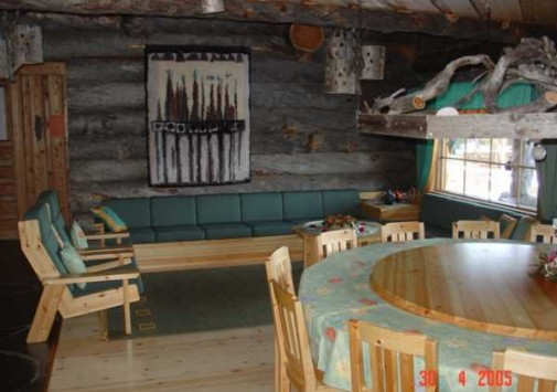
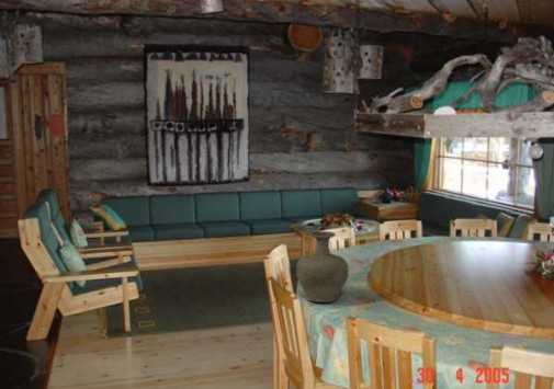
+ vase (321, 266)
